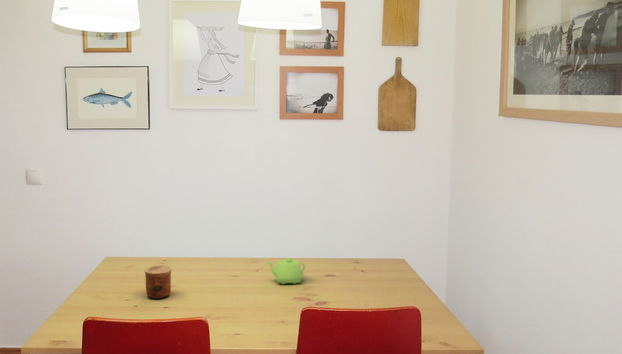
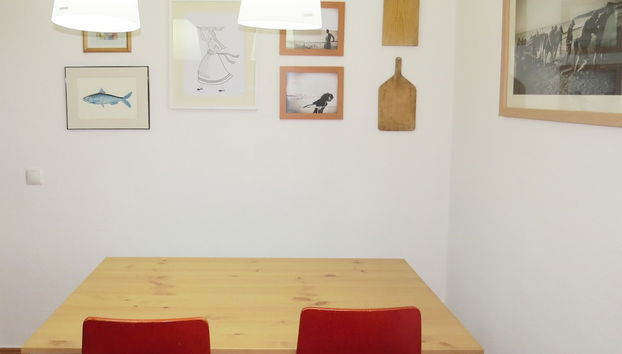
- cup (158, 282)
- teapot (285, 270)
